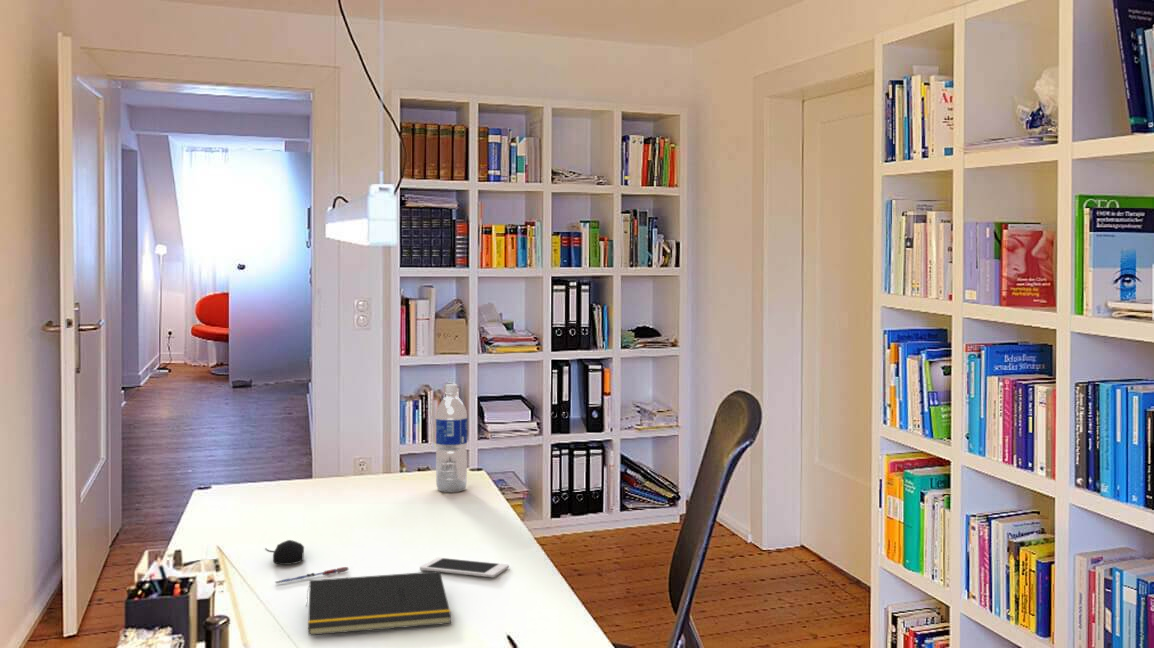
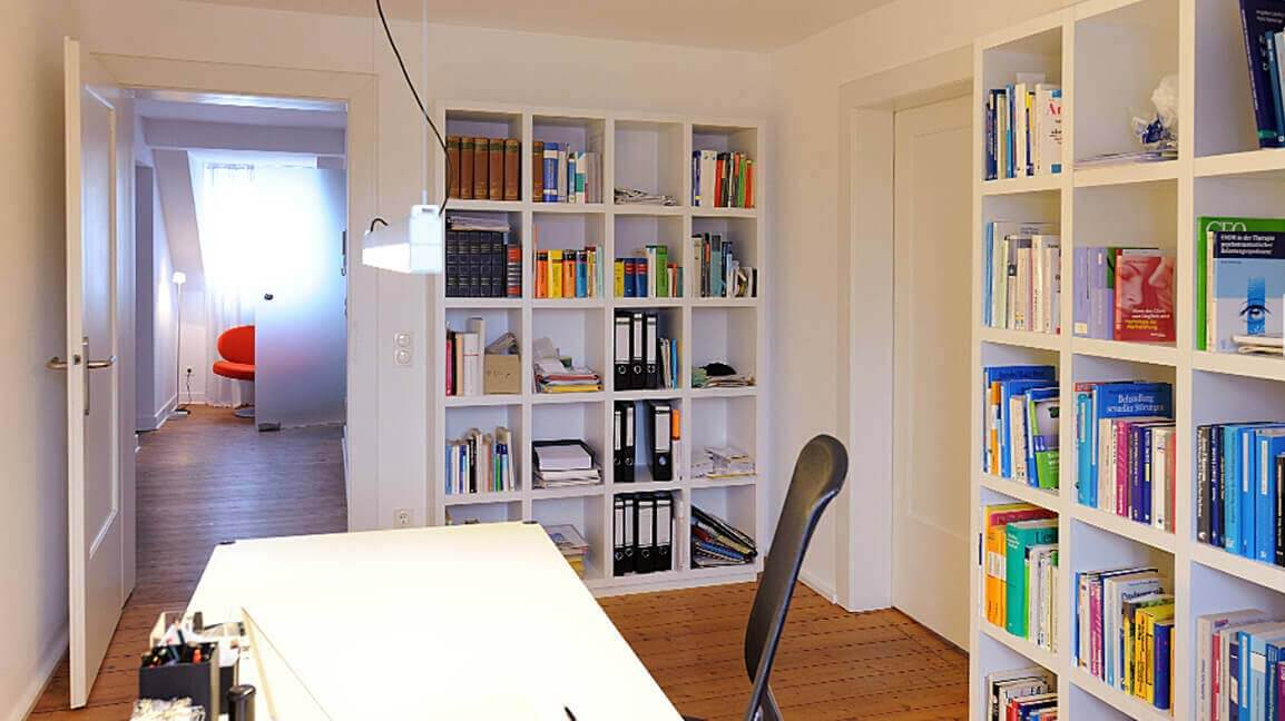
- water bottle (451, 437)
- pen (312, 574)
- notepad (378, 601)
- cell phone (464, 567)
- computer mouse (283, 547)
